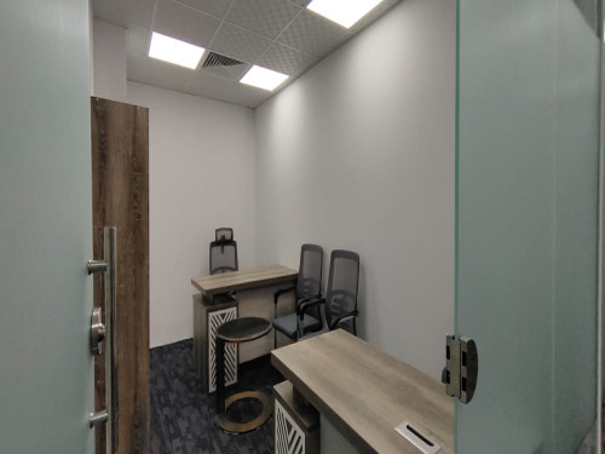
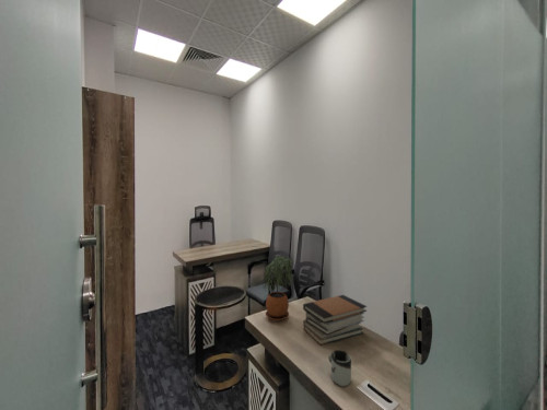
+ cup (338, 365)
+ book stack (334, 317)
+ potted plant (278, 286)
